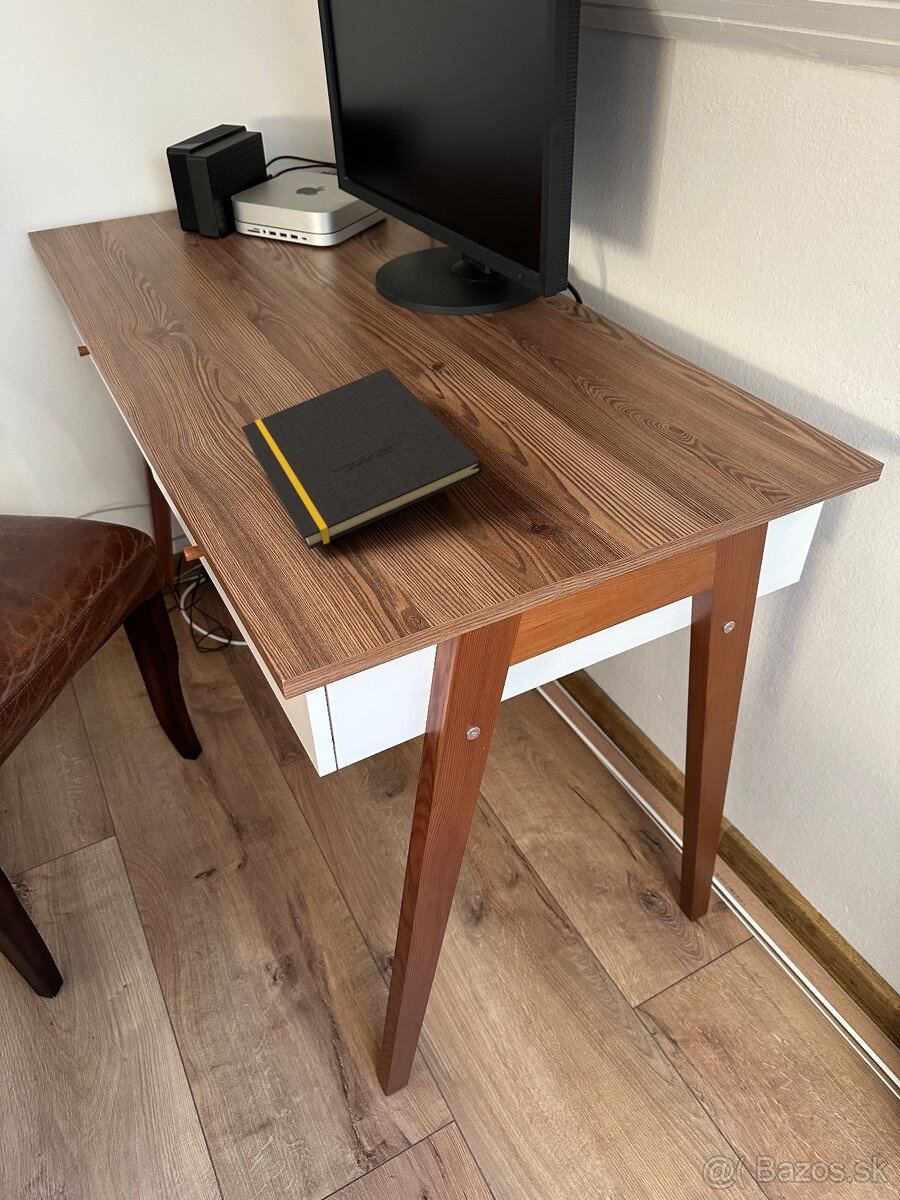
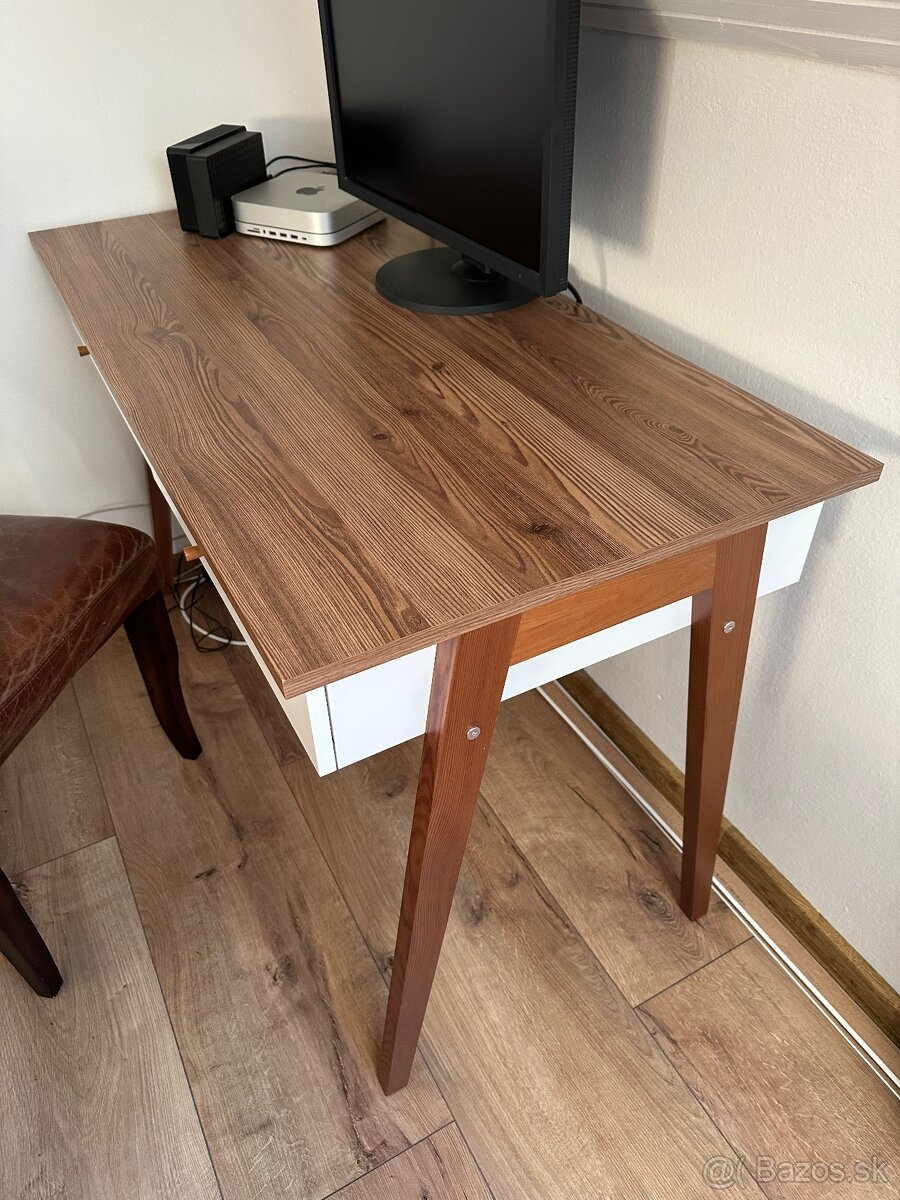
- notepad (352, 448)
